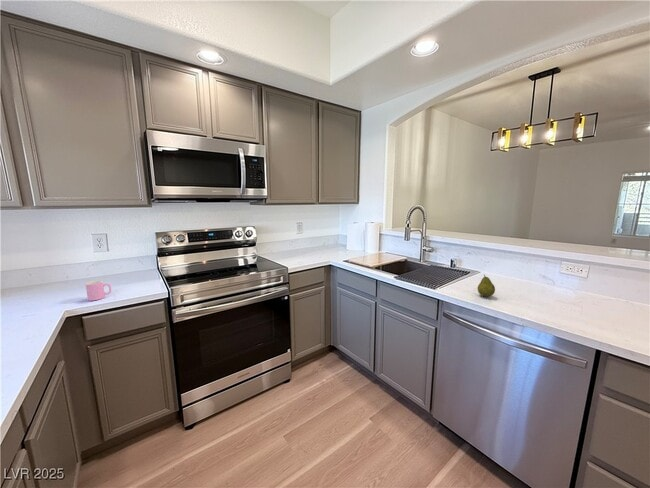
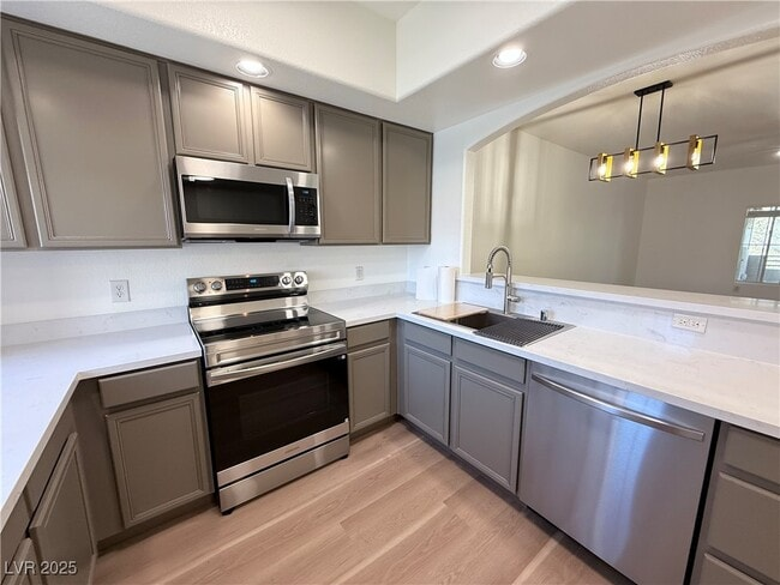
- fruit (486, 285)
- cup (99, 289)
